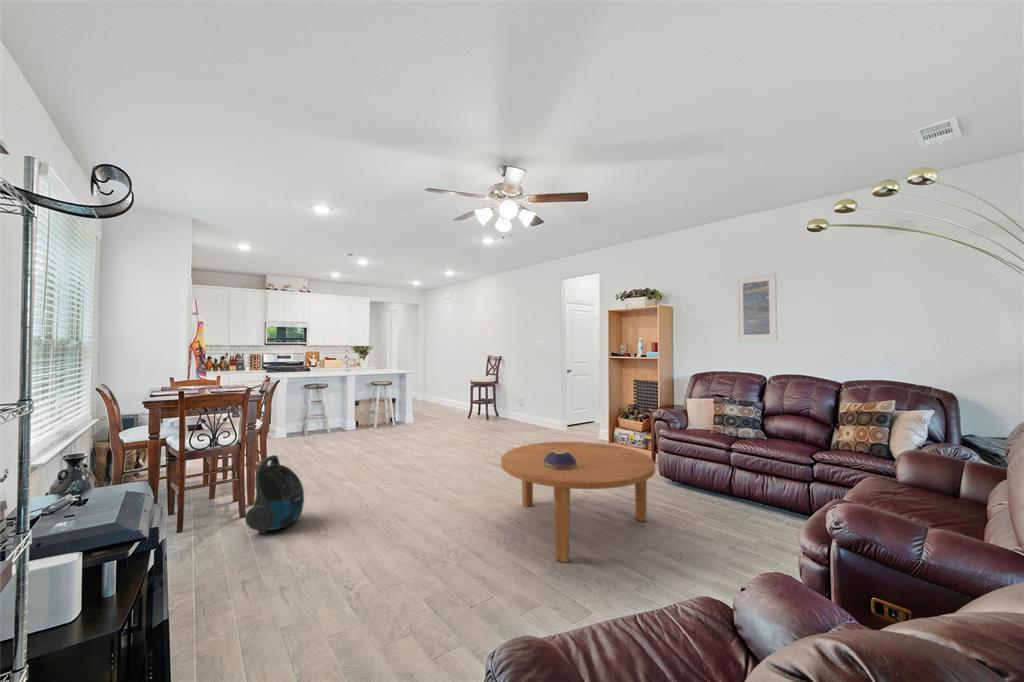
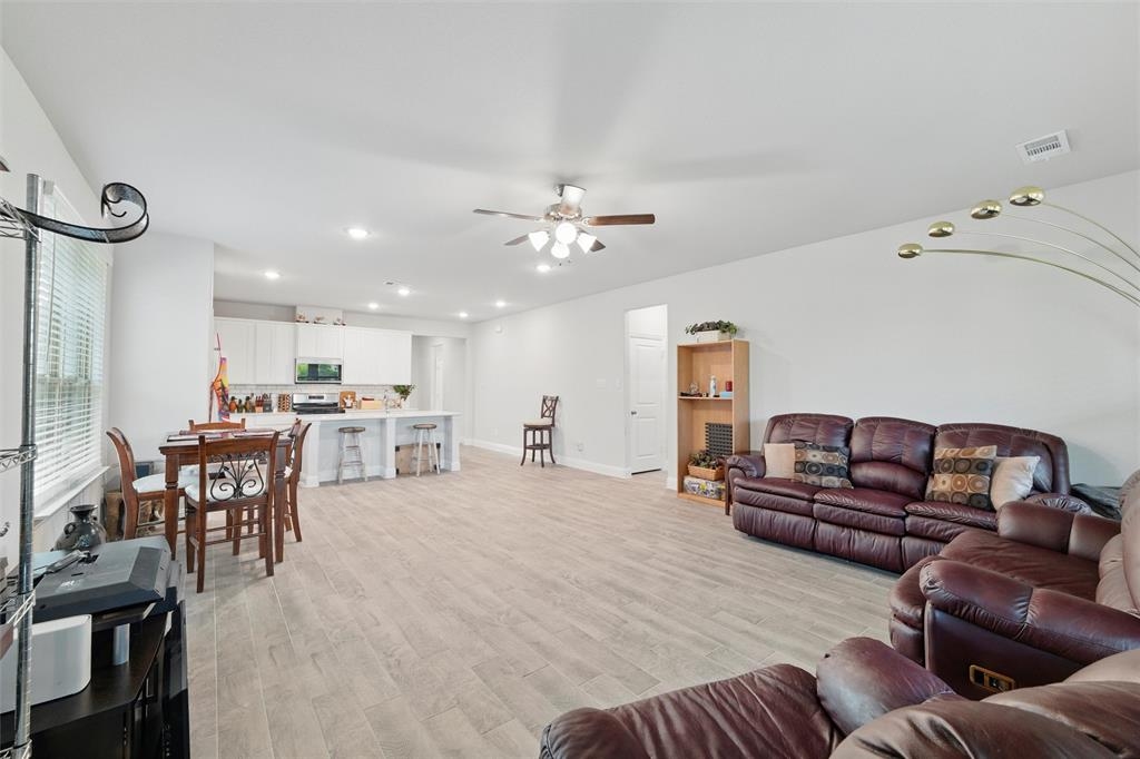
- decorative bowl (559, 457)
- coffee table (576, 488)
- vacuum cleaner (277, 491)
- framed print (756, 308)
